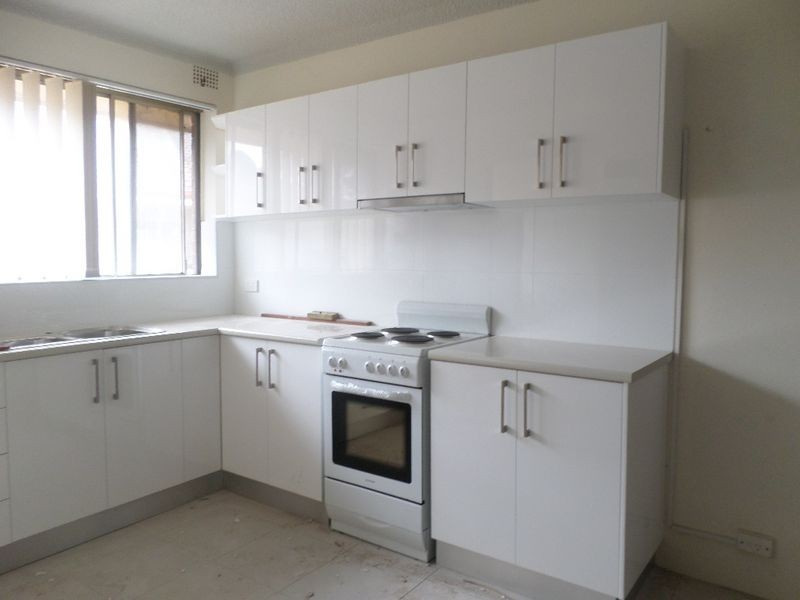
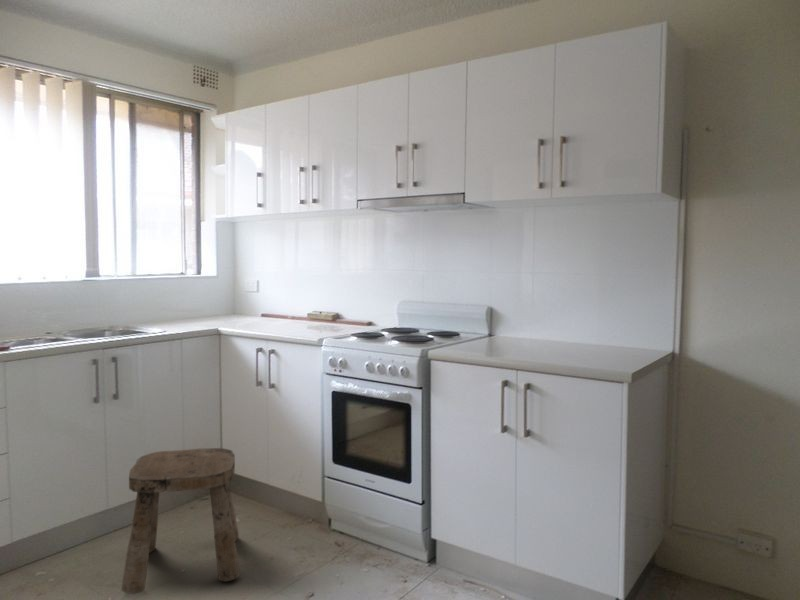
+ stool (182, 490)
